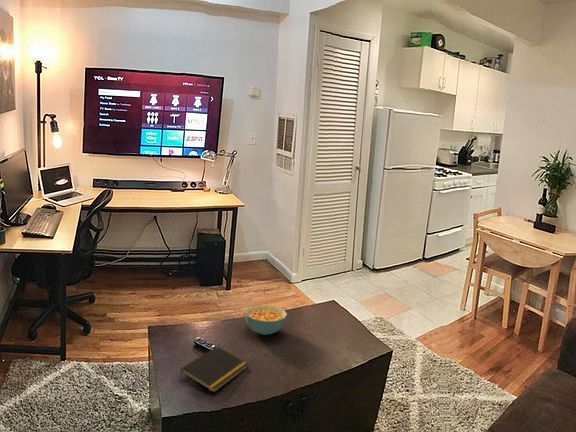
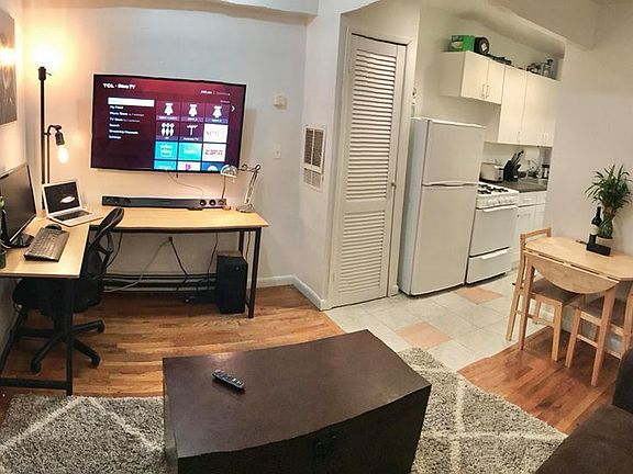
- notepad (215, 367)
- cereal bowl (265, 322)
